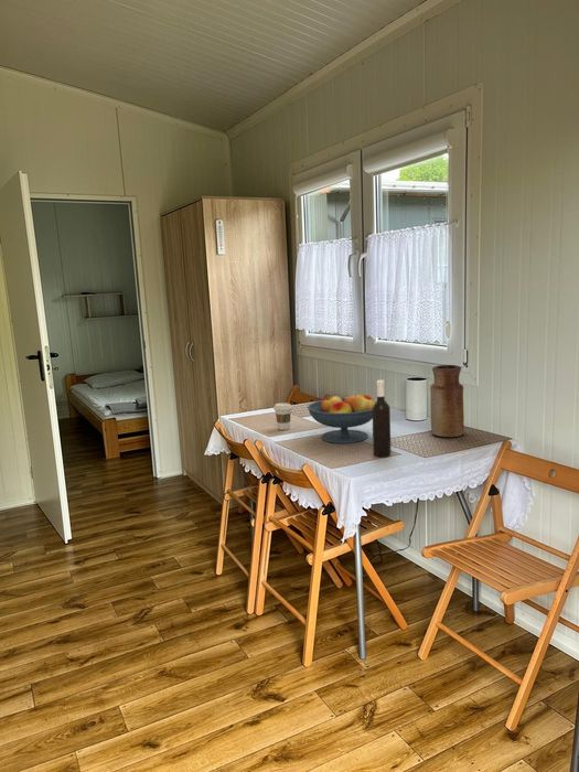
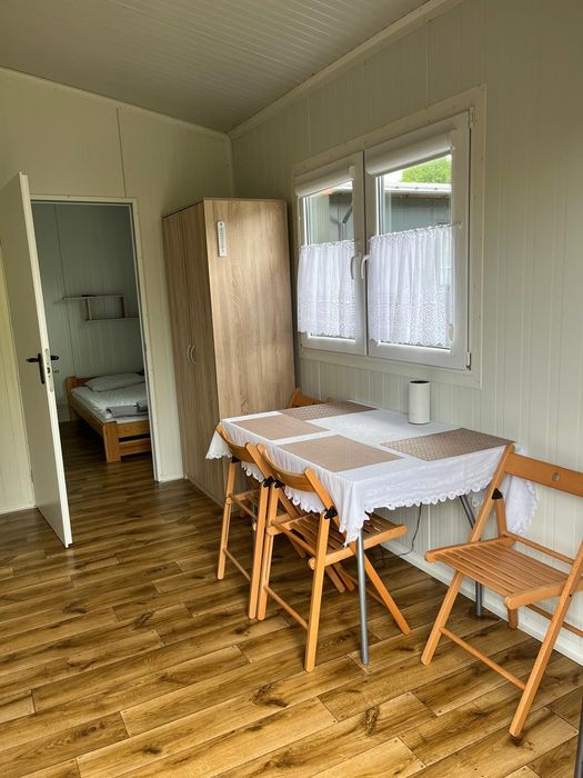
- fruit bowl (343, 415)
- wine bottle (380, 417)
- vase (447, 400)
- coffee cup (282, 416)
